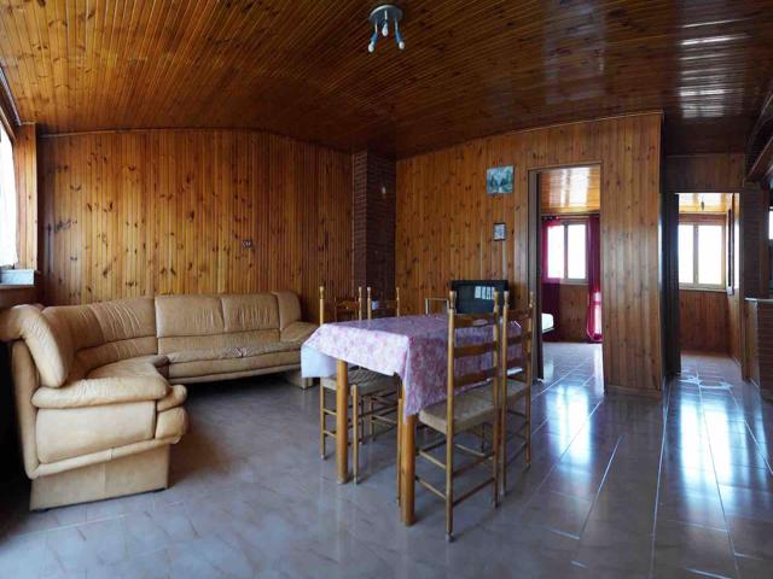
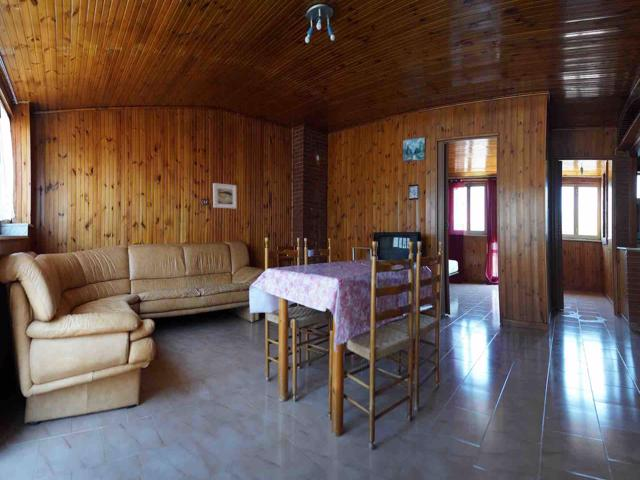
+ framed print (225, 196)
